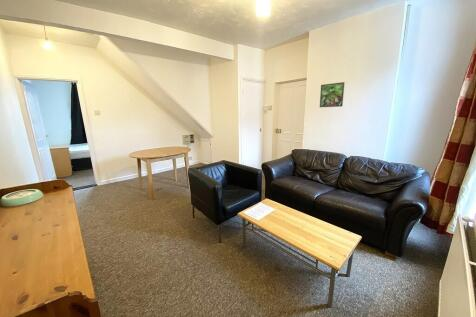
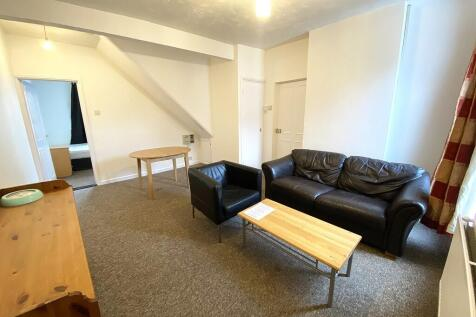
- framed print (331, 95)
